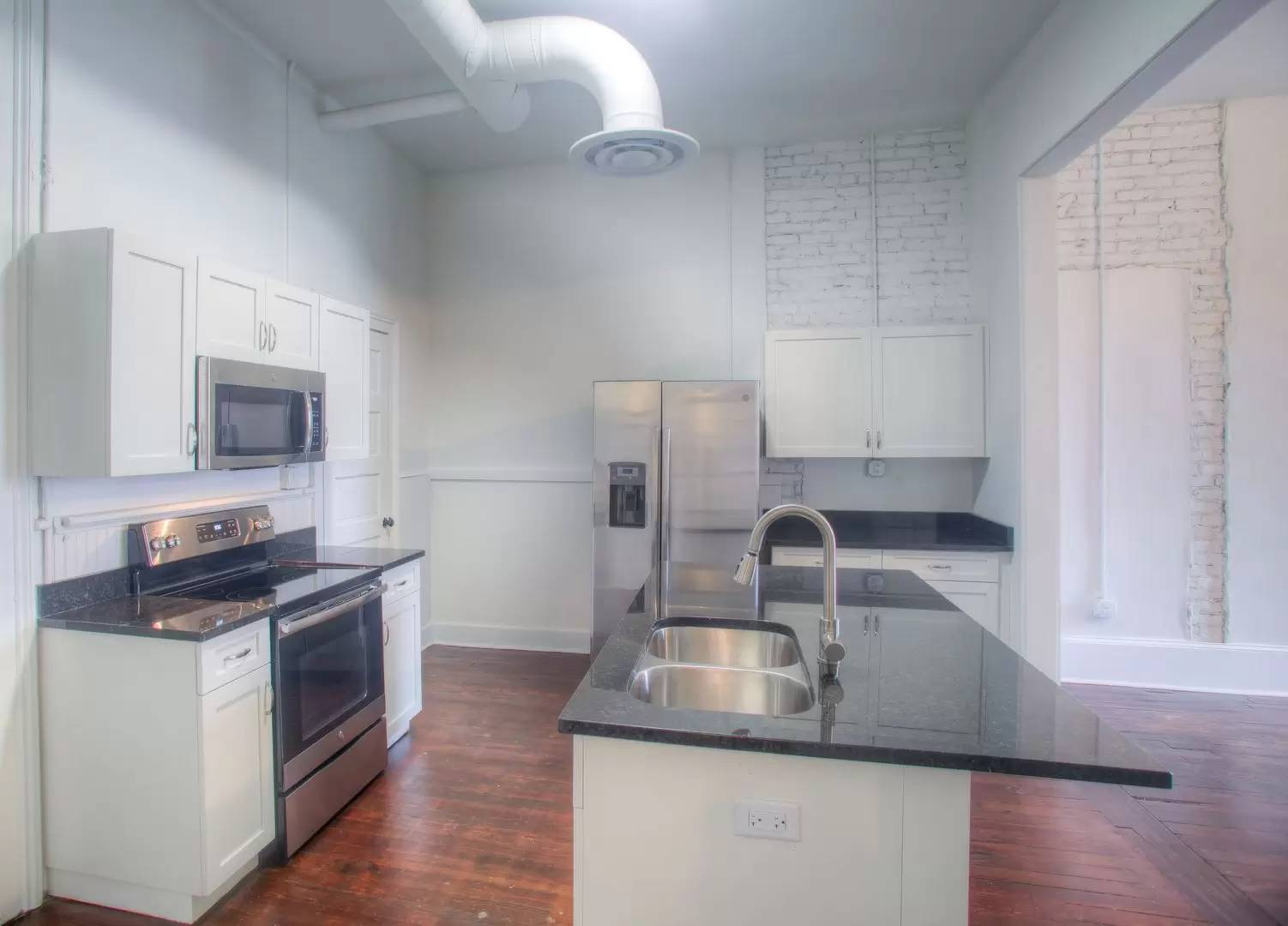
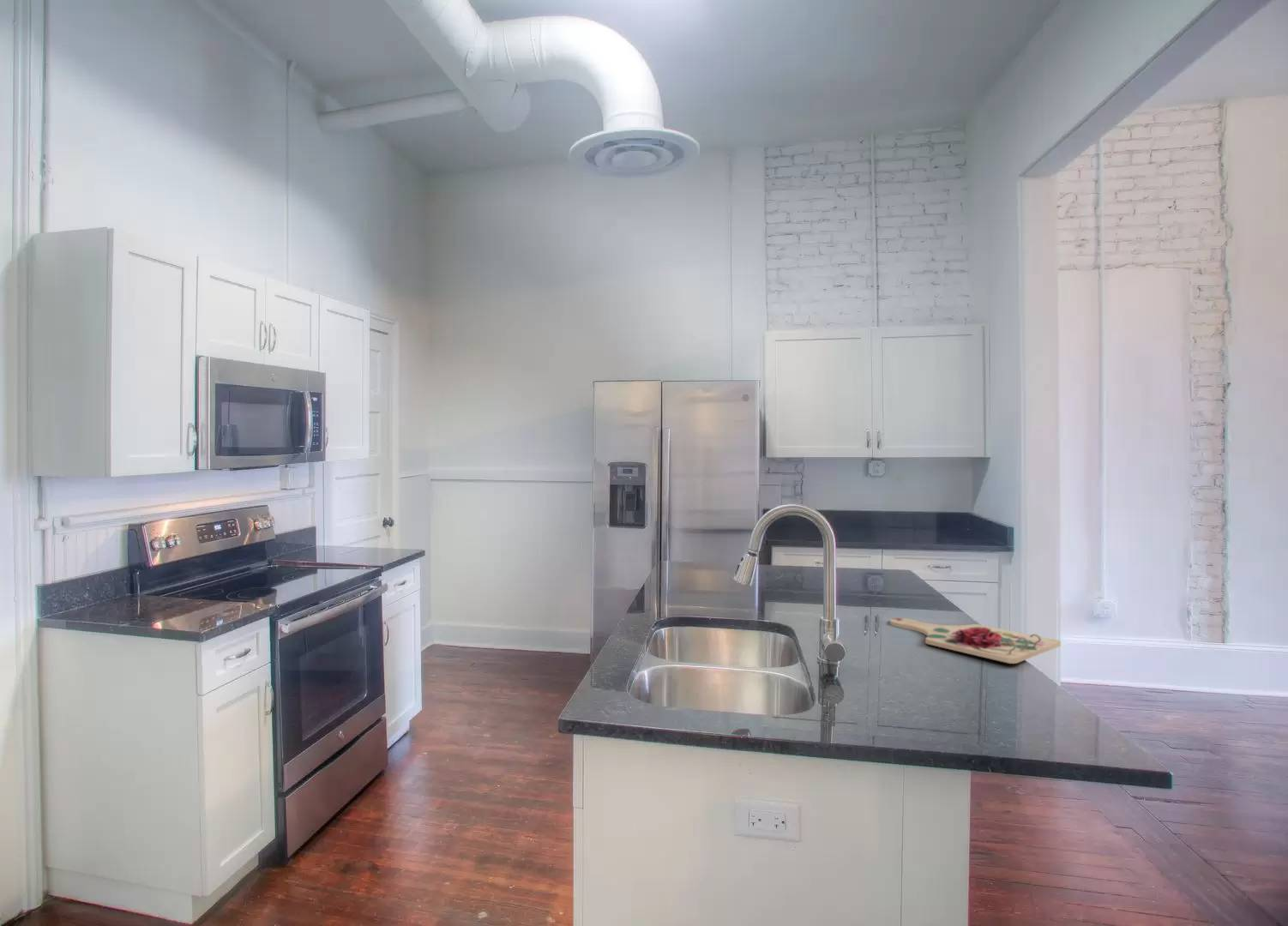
+ cutting board (959, 628)
